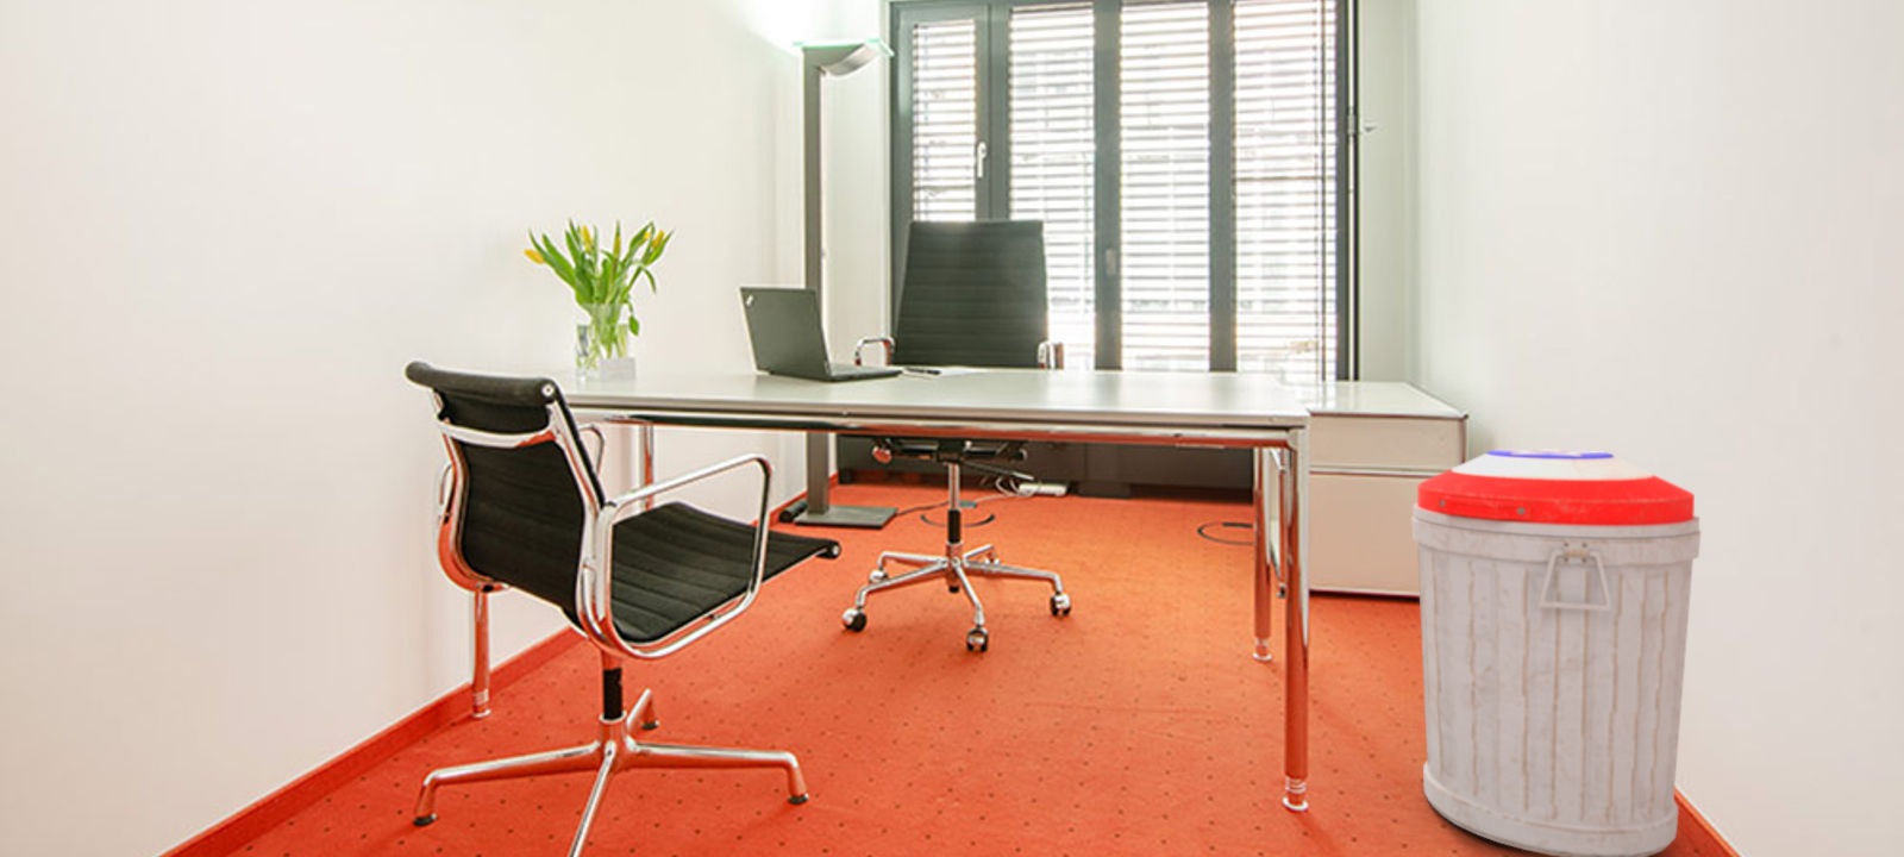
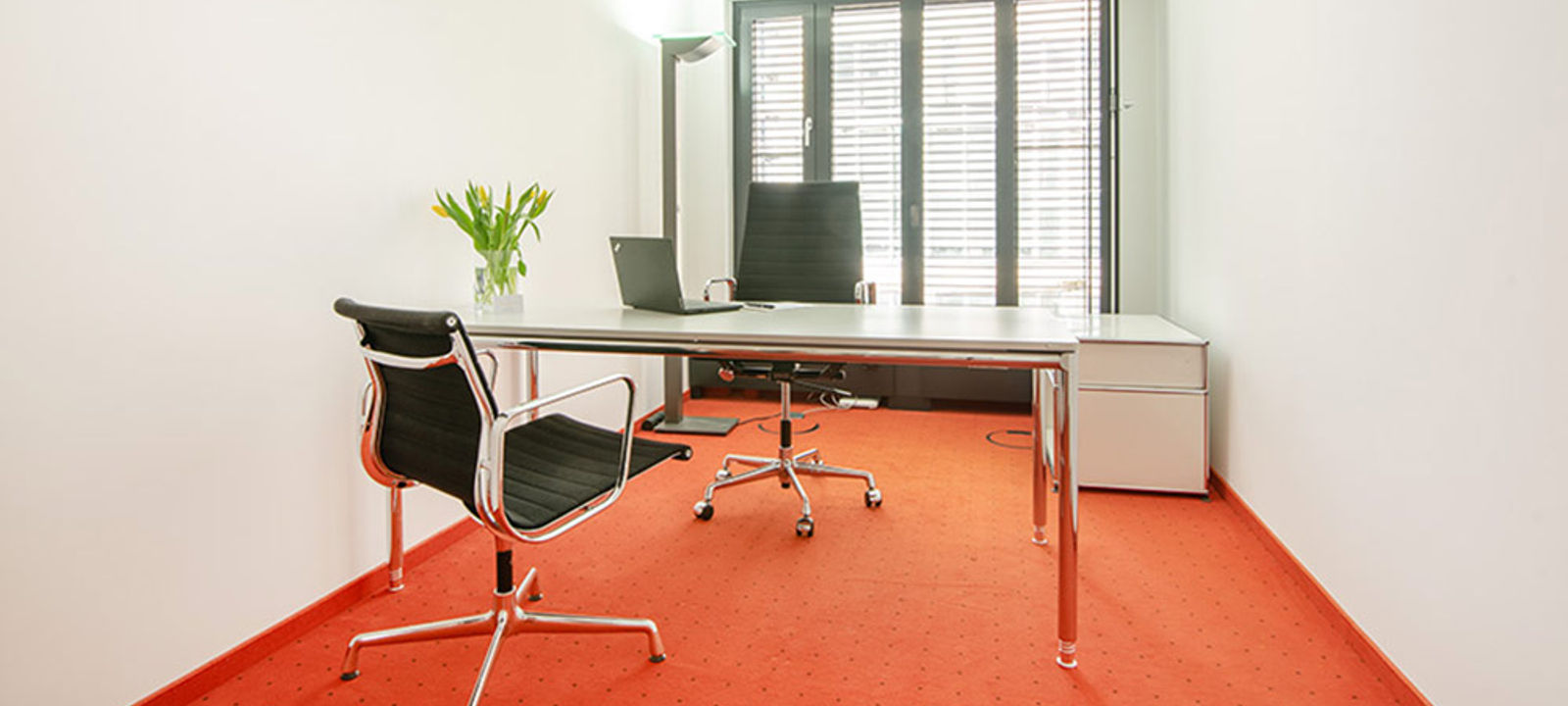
- trash can (1546, 632)
